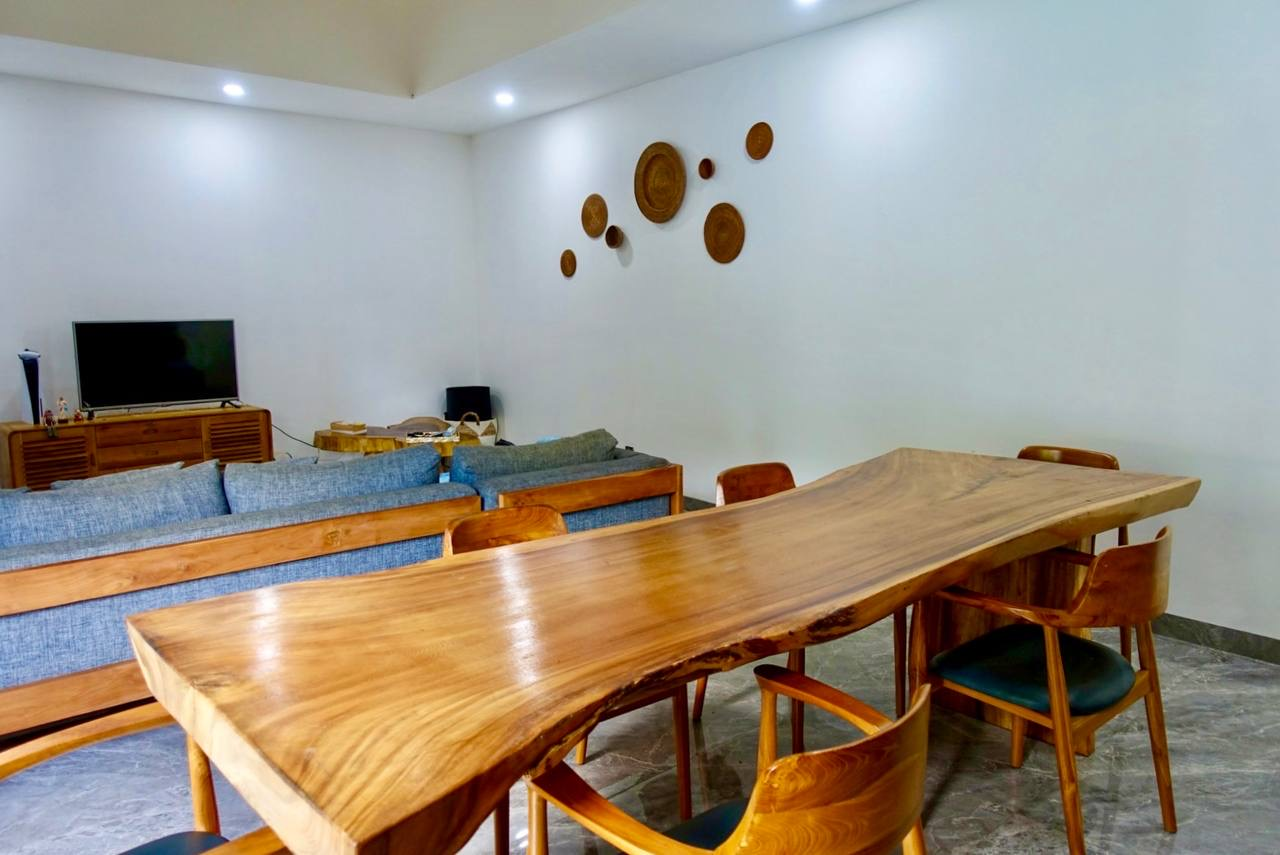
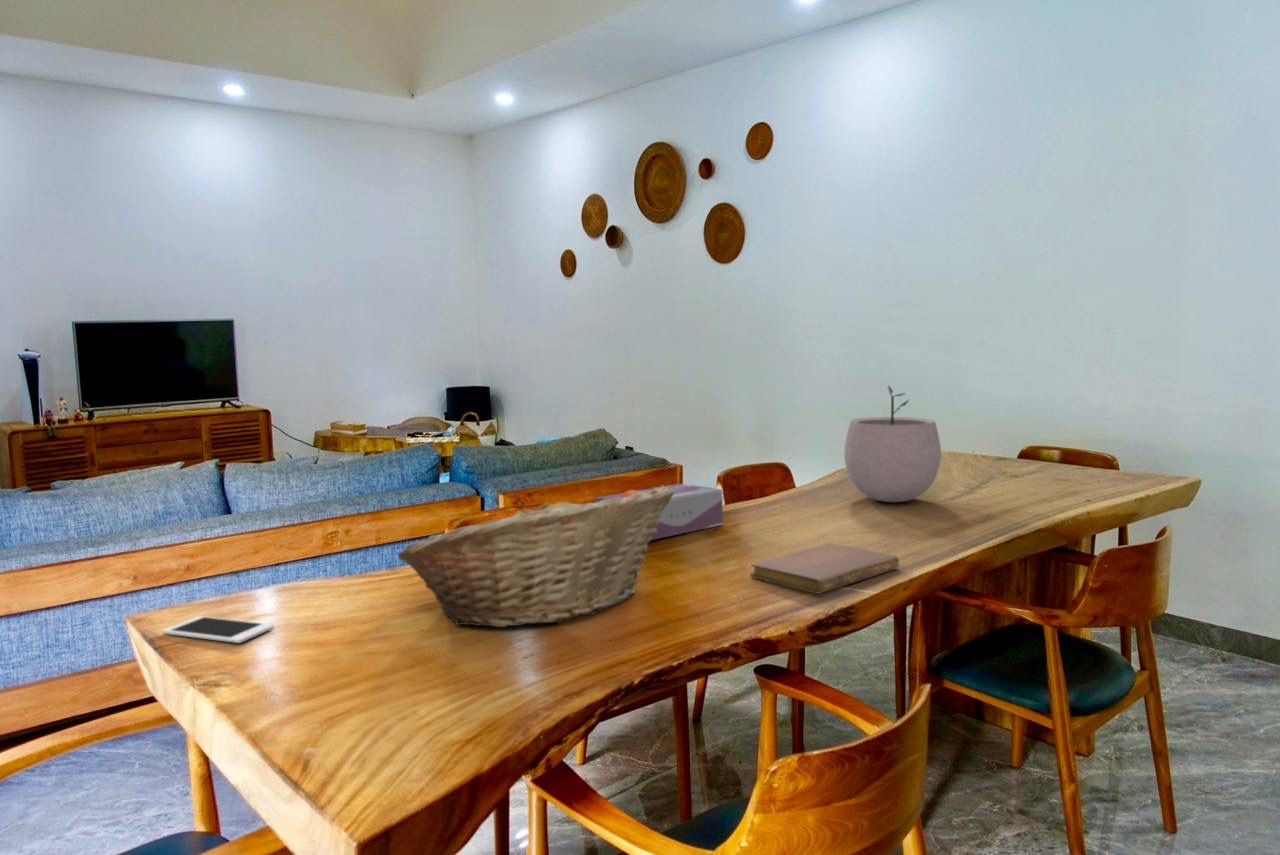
+ fruit basket (544, 544)
+ notebook (825, 566)
+ tissue box (662, 511)
+ plant pot (892, 443)
+ cell phone (218, 629)
